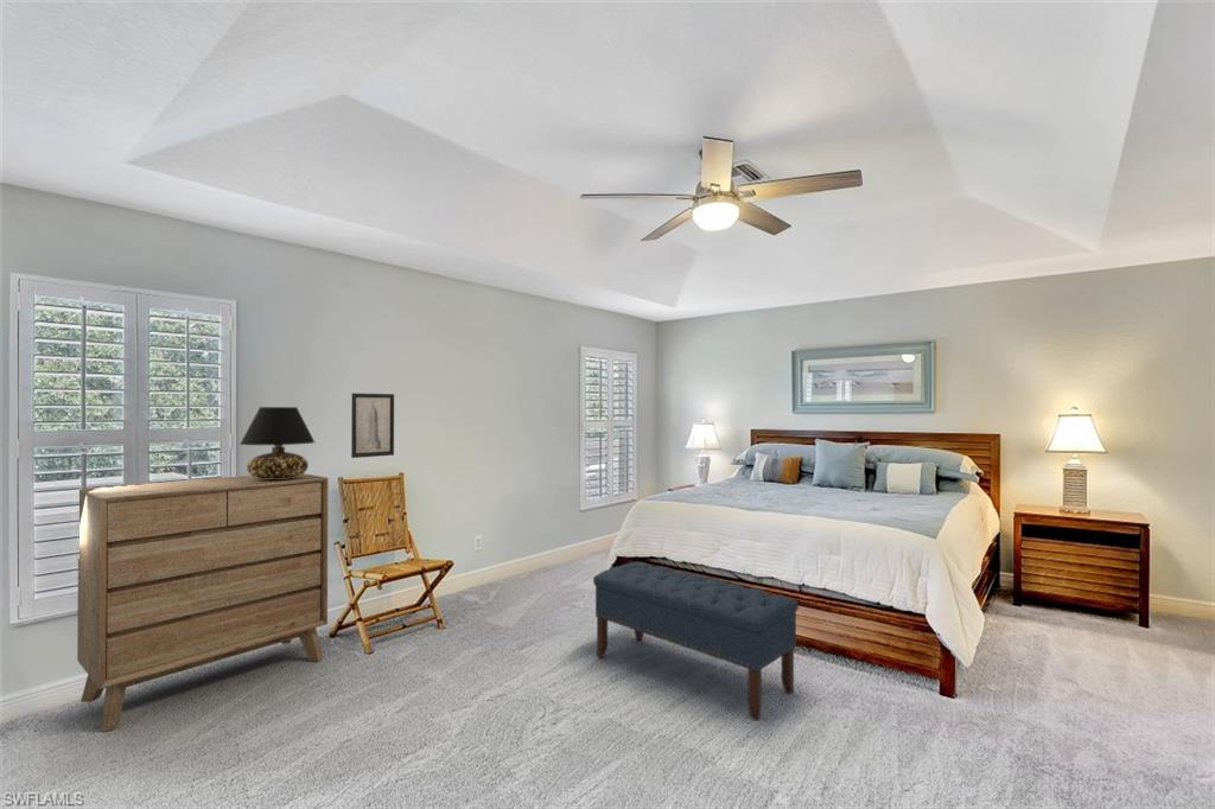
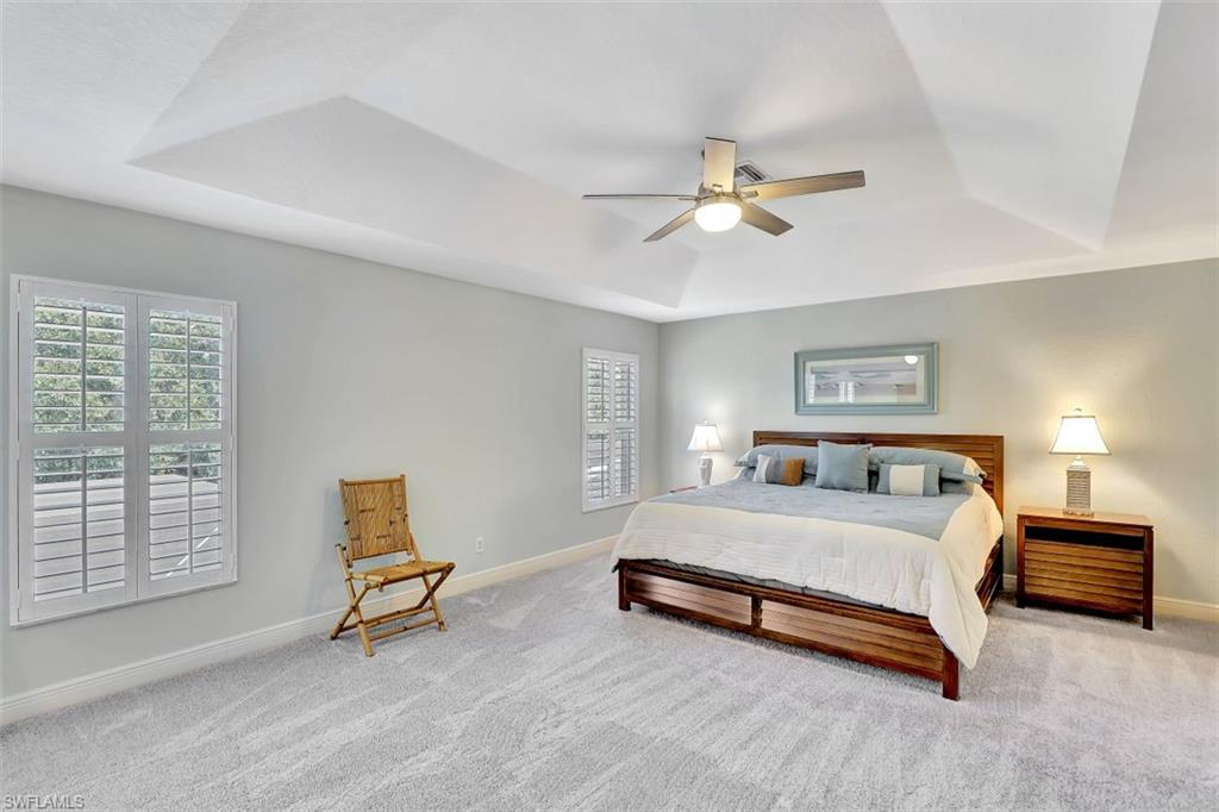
- table lamp (278, 442)
- dresser (212, 580)
- bench (688, 626)
- wall art (373, 425)
